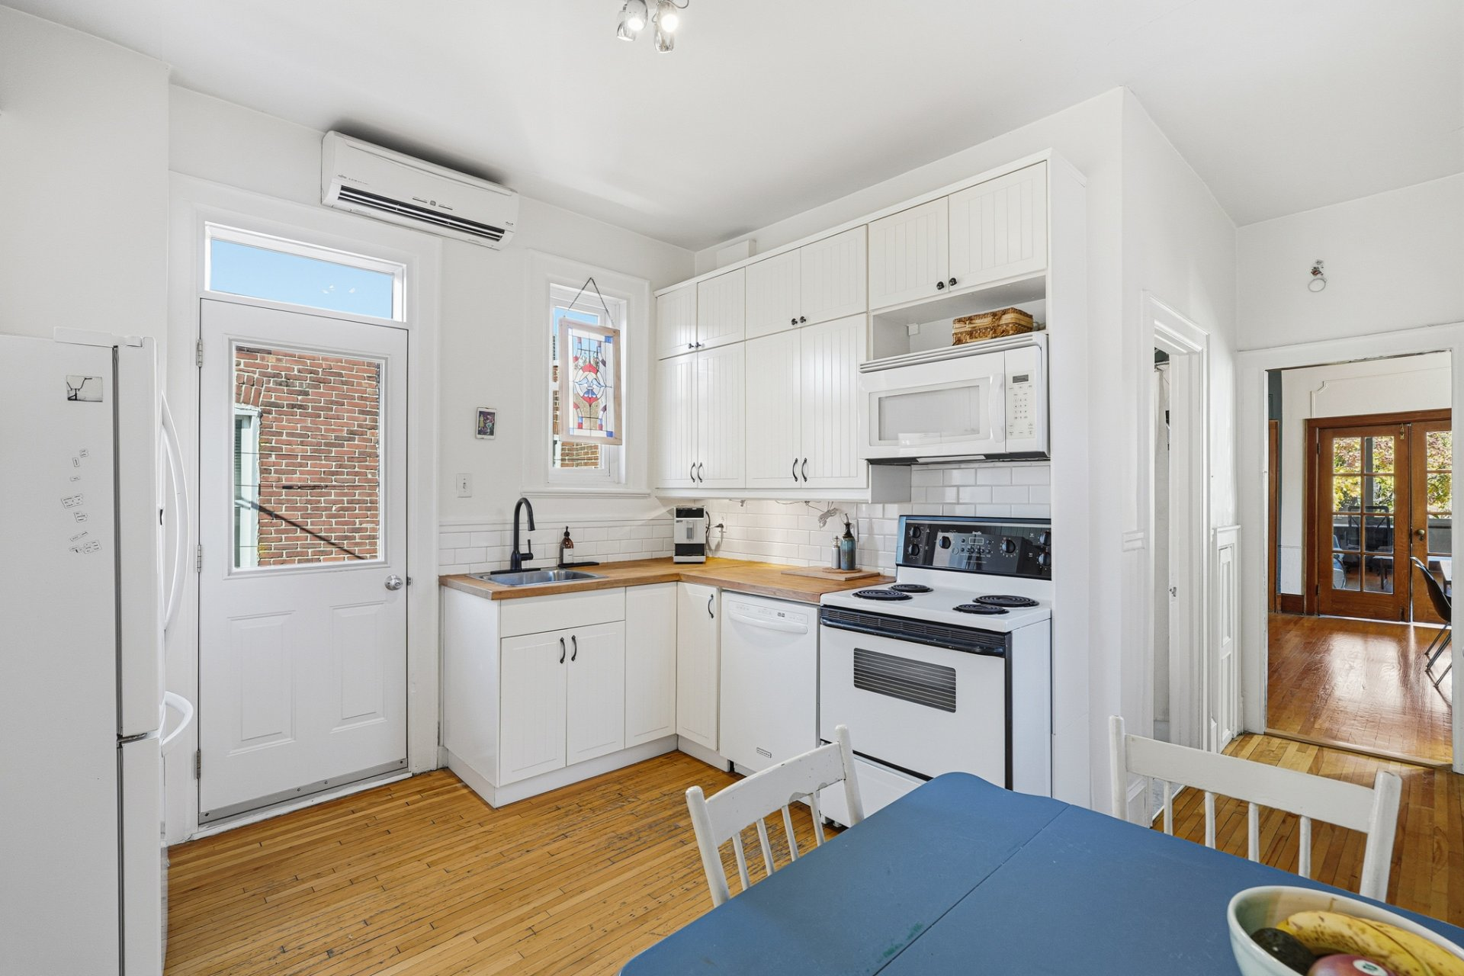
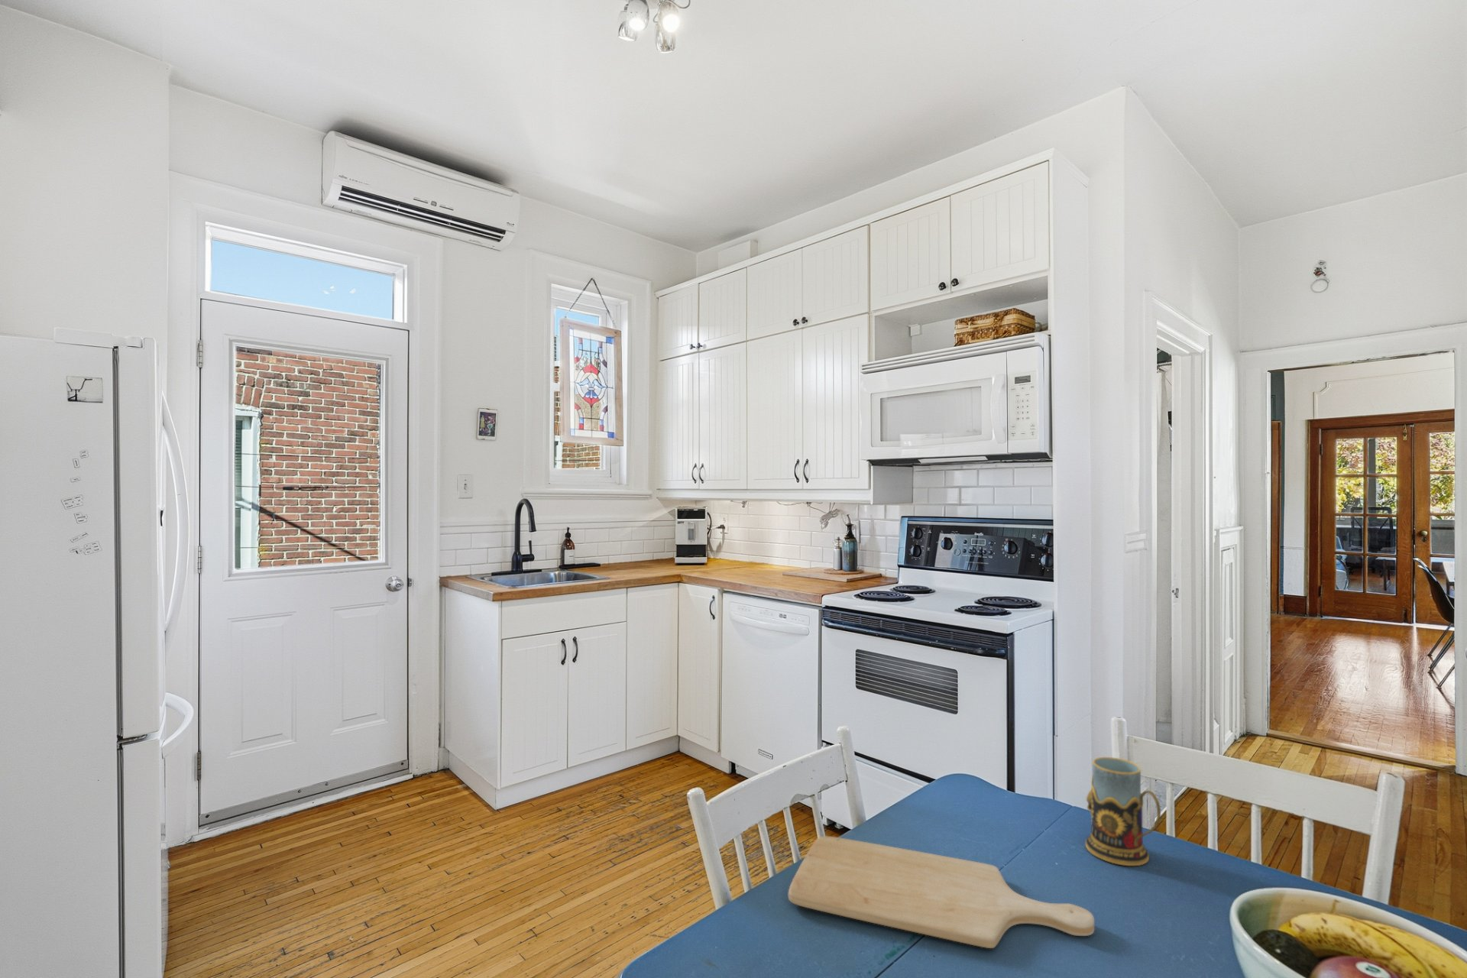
+ mug (1122, 811)
+ chopping board (938, 893)
